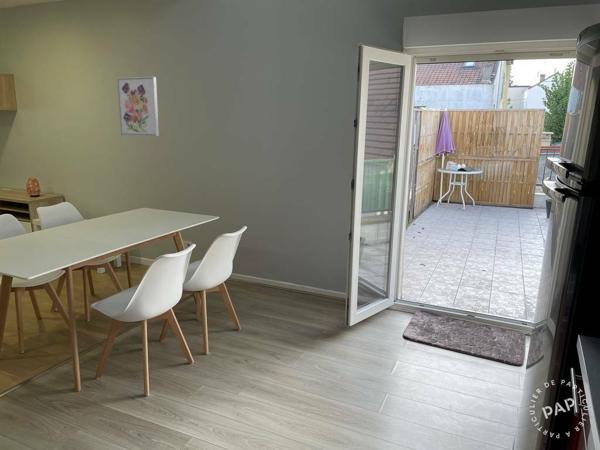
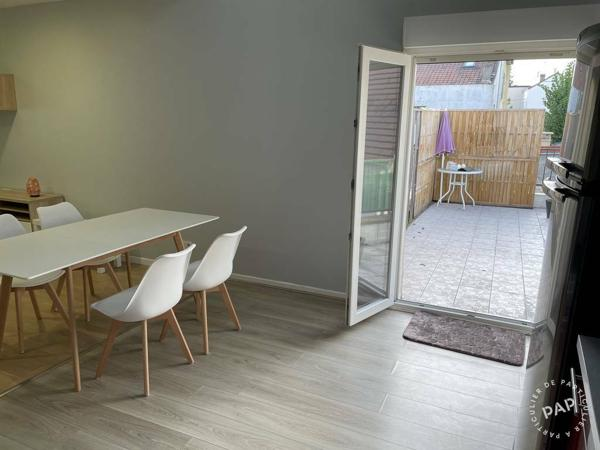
- wall art (137, 107)
